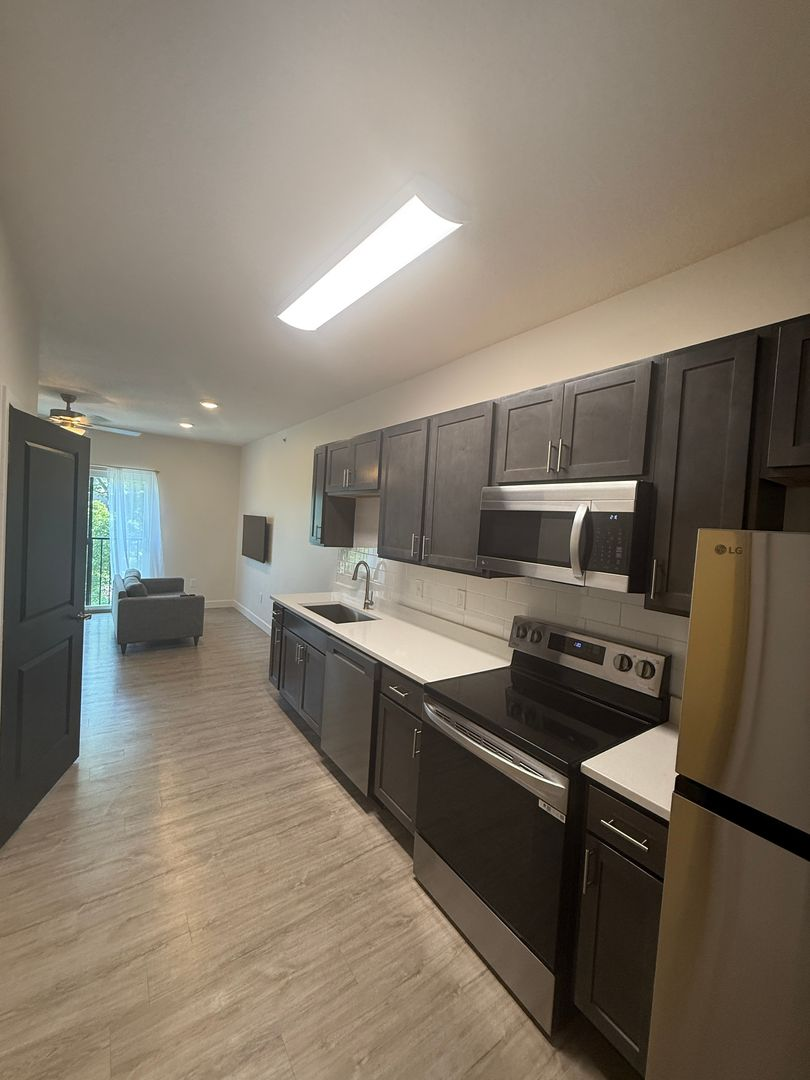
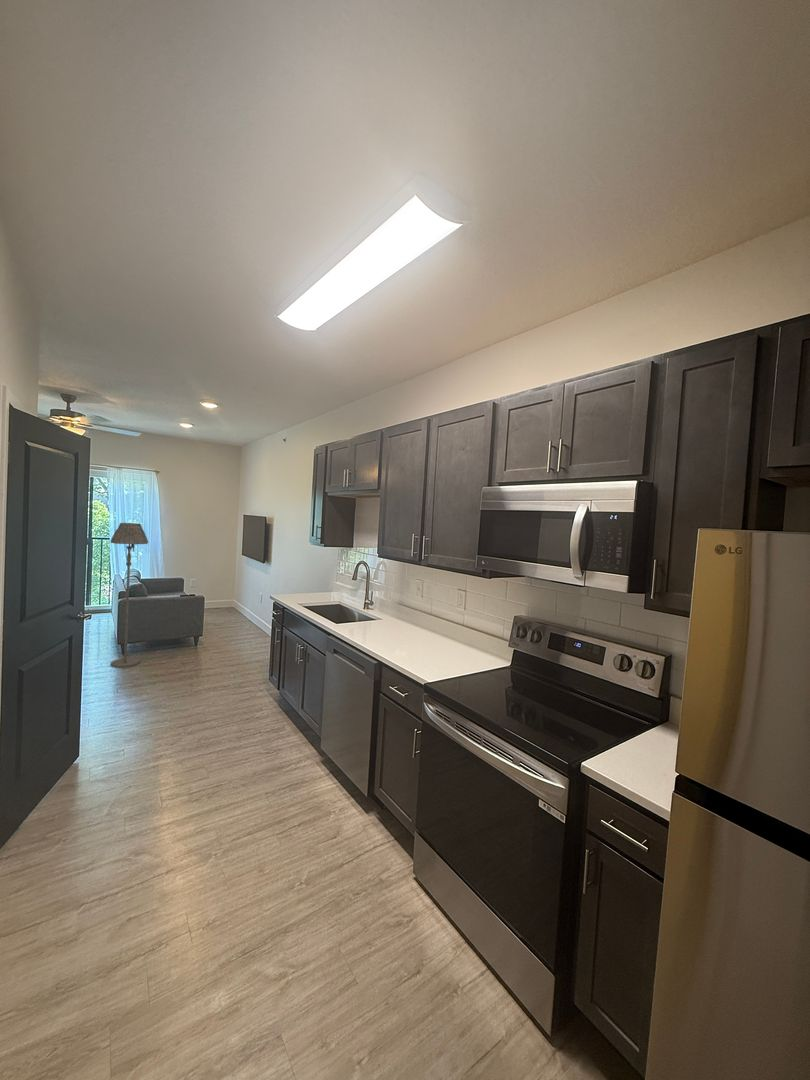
+ floor lamp (127, 593)
